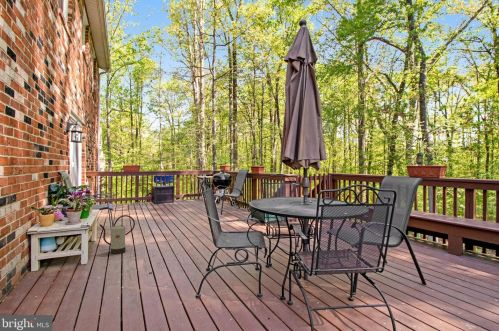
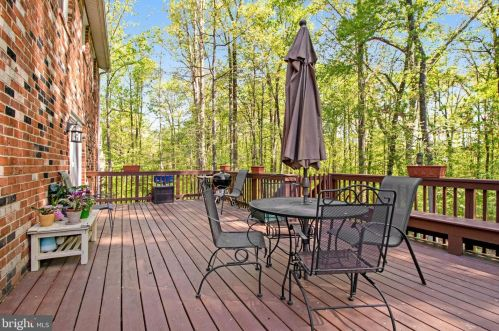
- watering can (117, 233)
